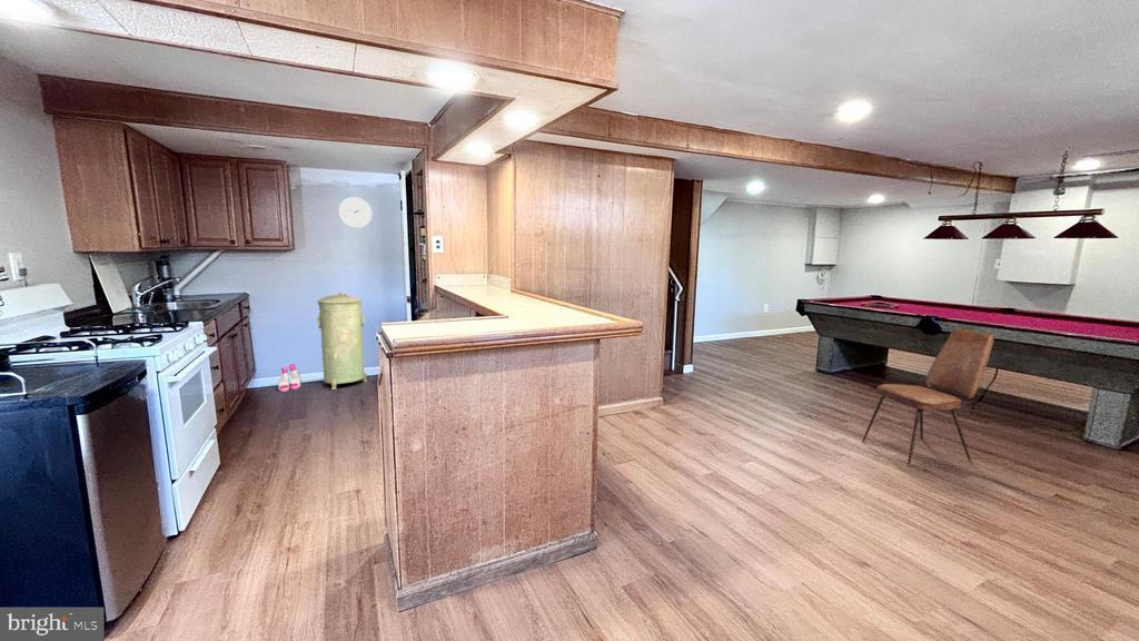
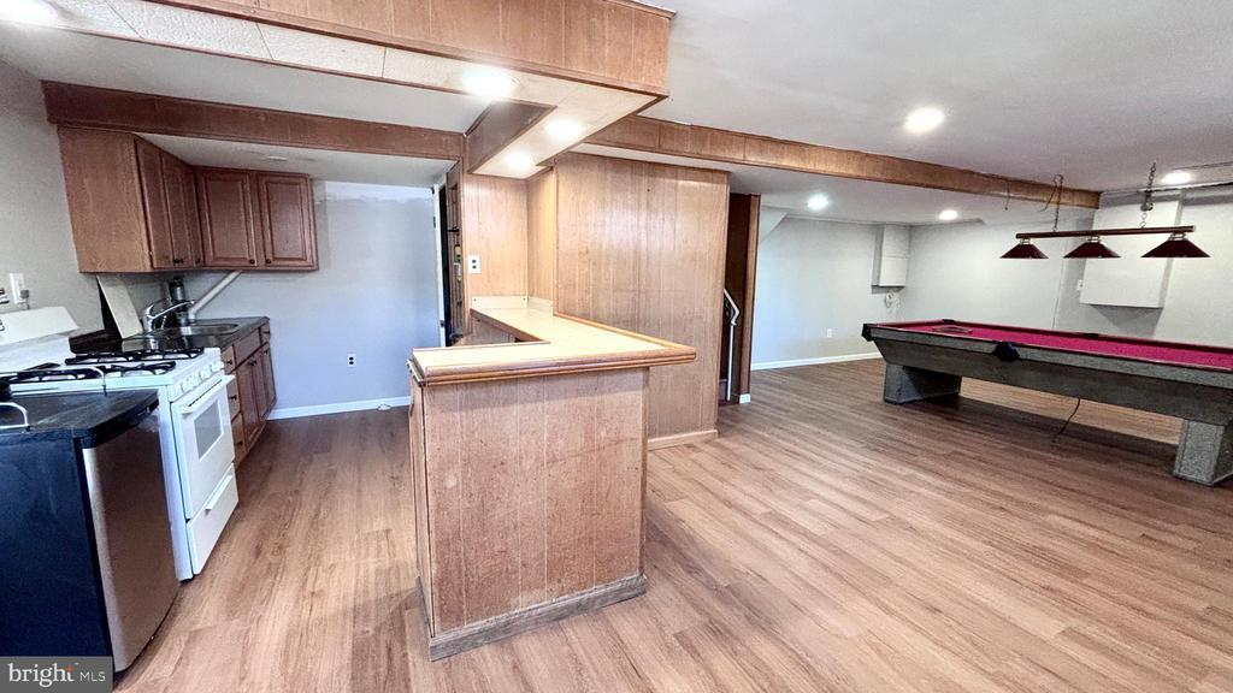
- dining chair (930, 392)
- trash can (341, 338)
- wall clock (355, 213)
- boots (288, 377)
